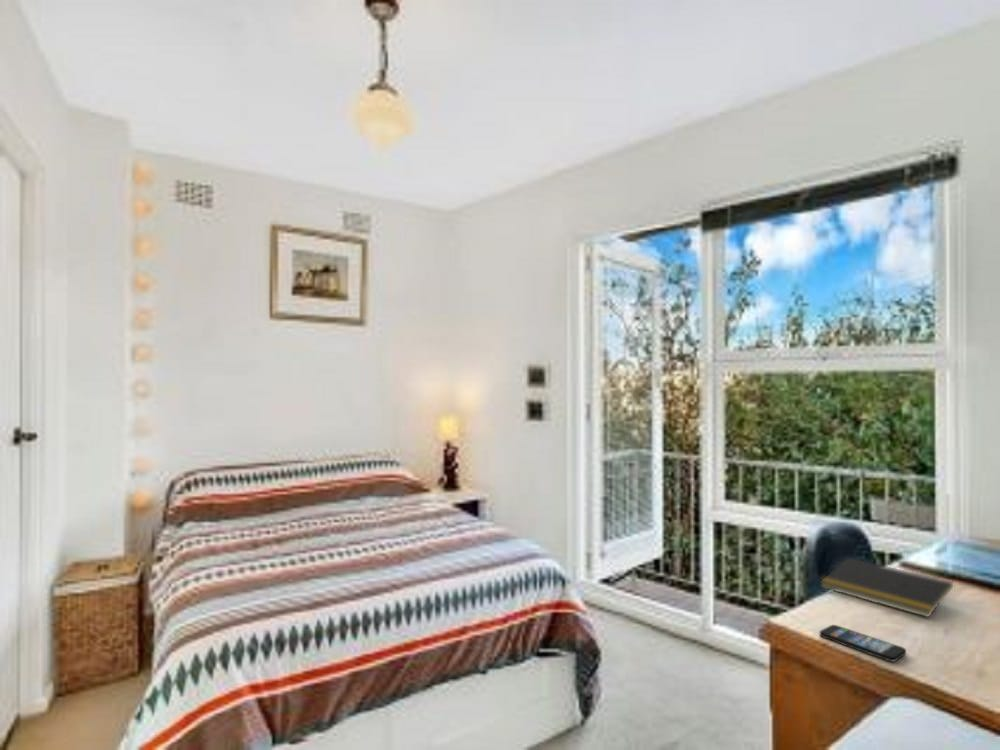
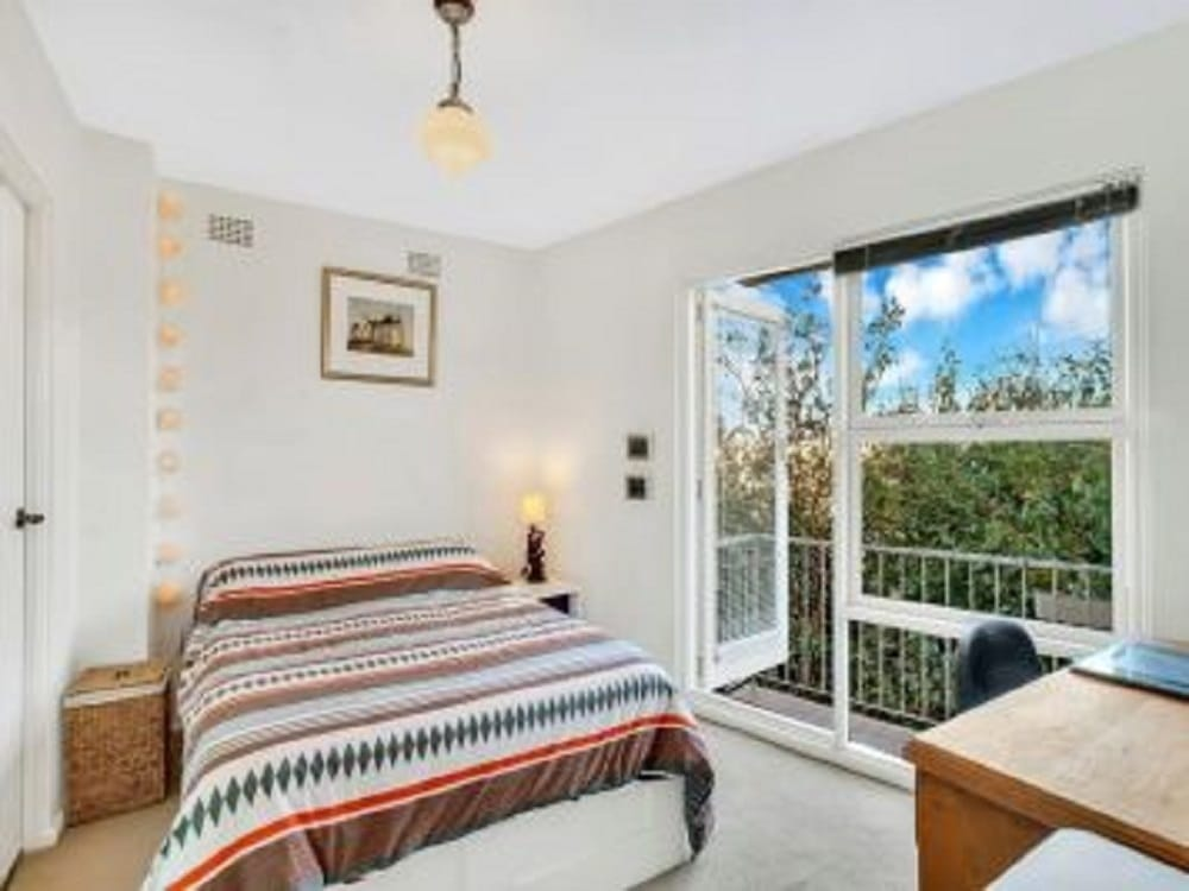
- smartphone (861, 641)
- notepad (884, 584)
